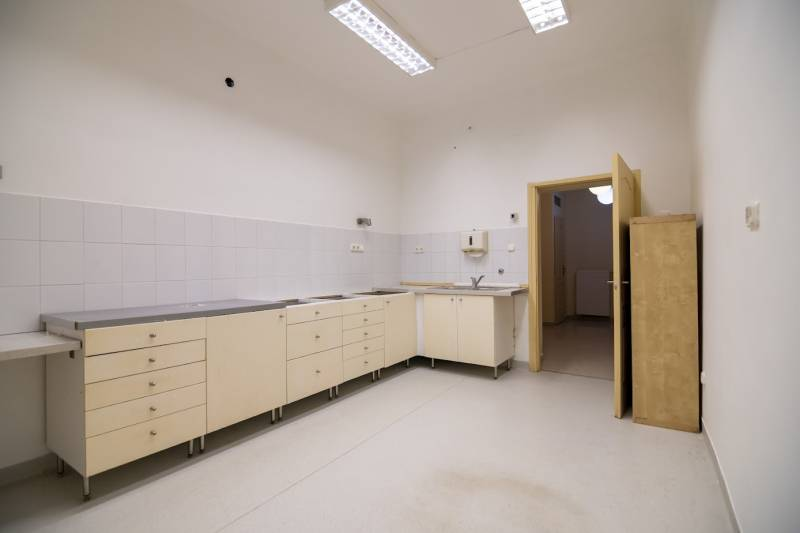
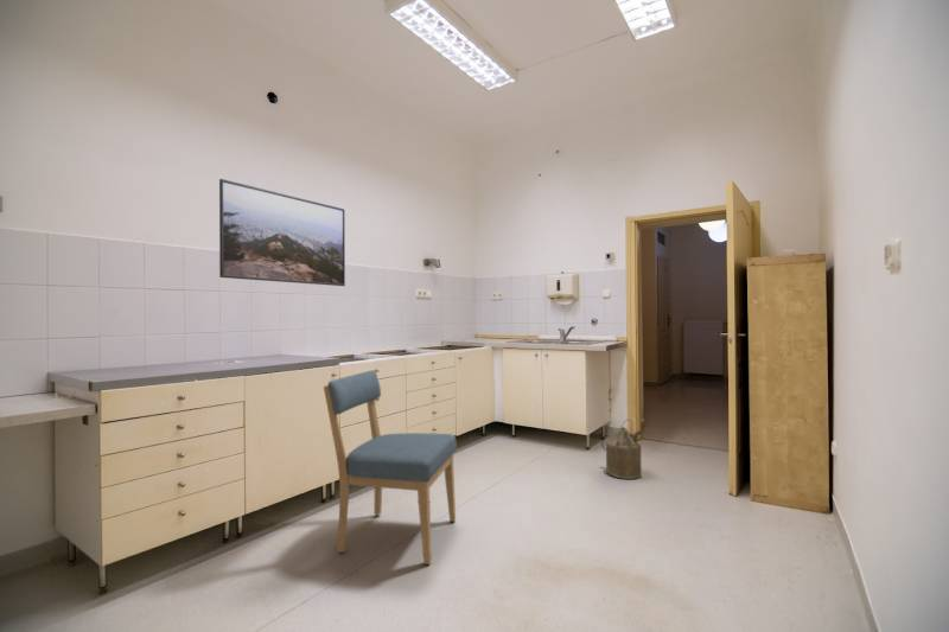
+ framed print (289, 238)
+ watering can (622, 445)
+ chair (393, 455)
